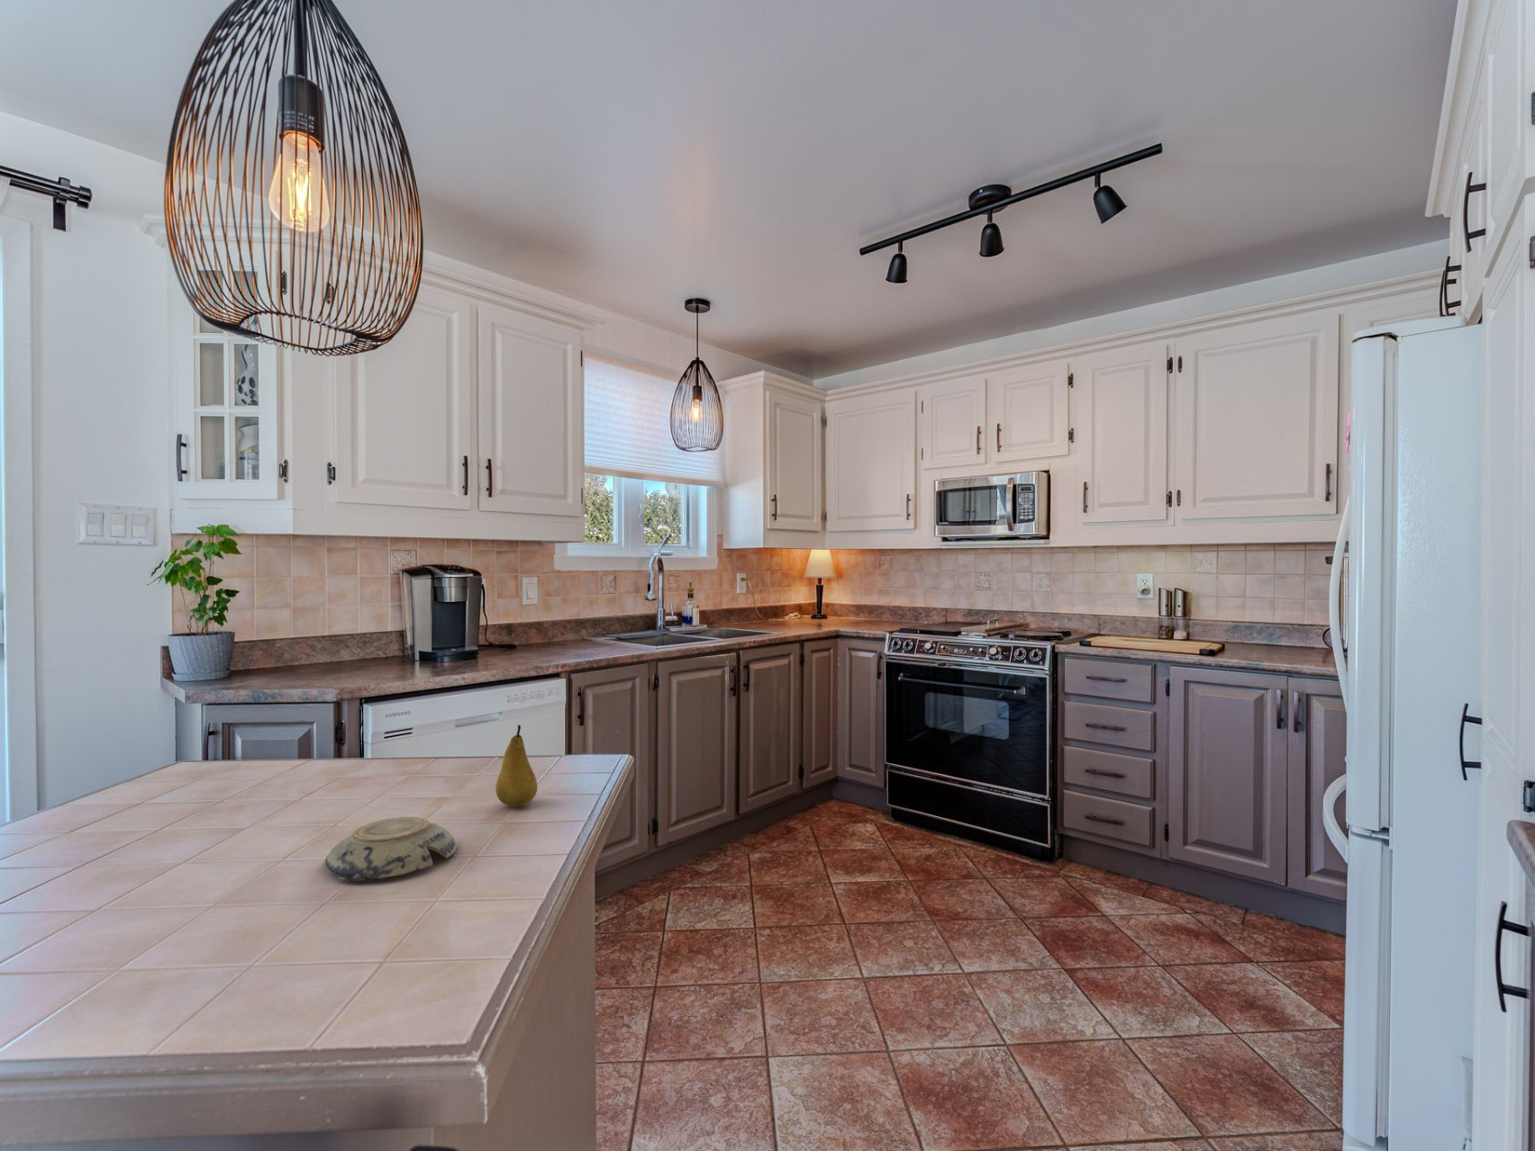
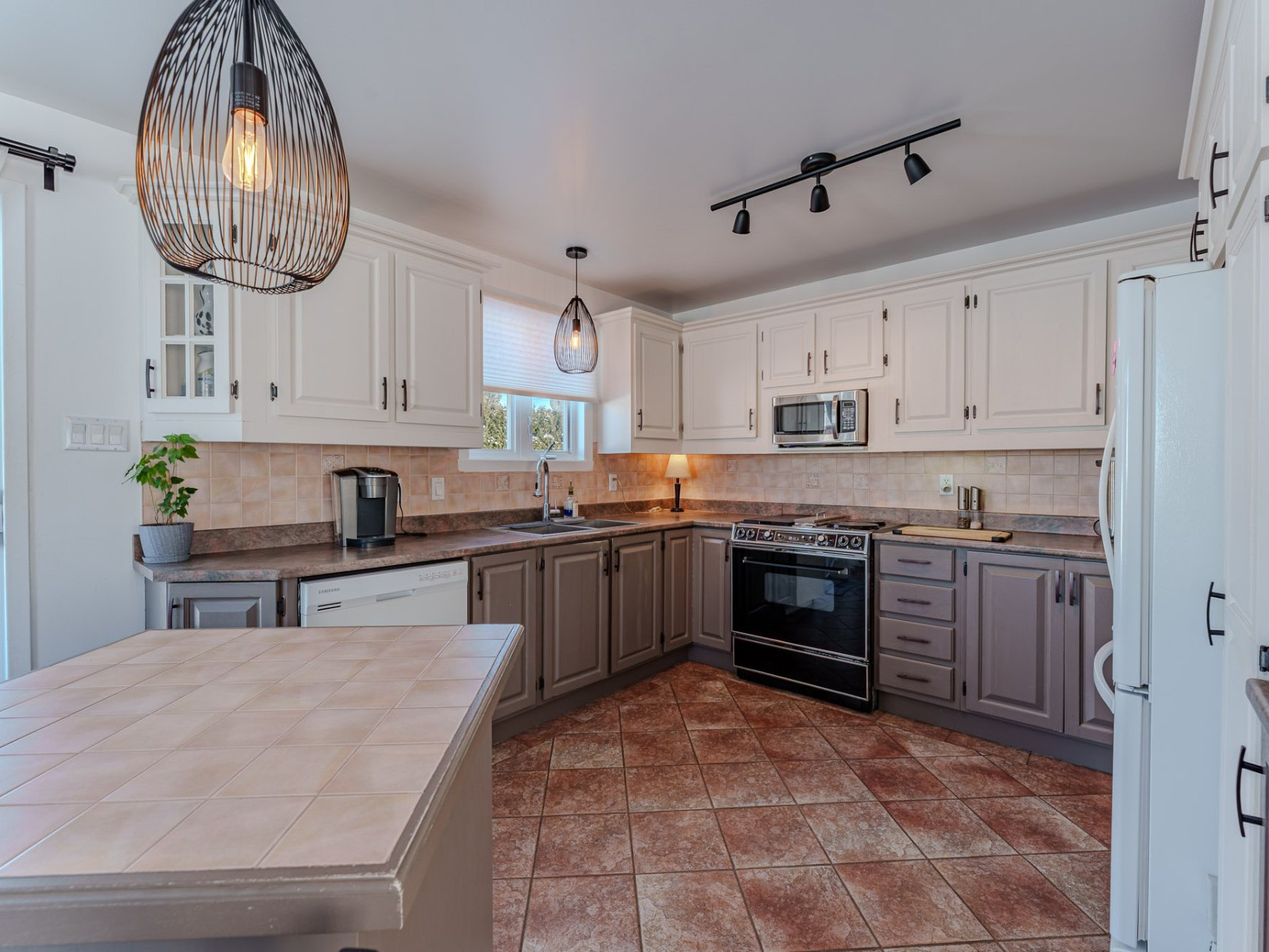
- decorative bowl (391, 841)
- fruit (517, 764)
